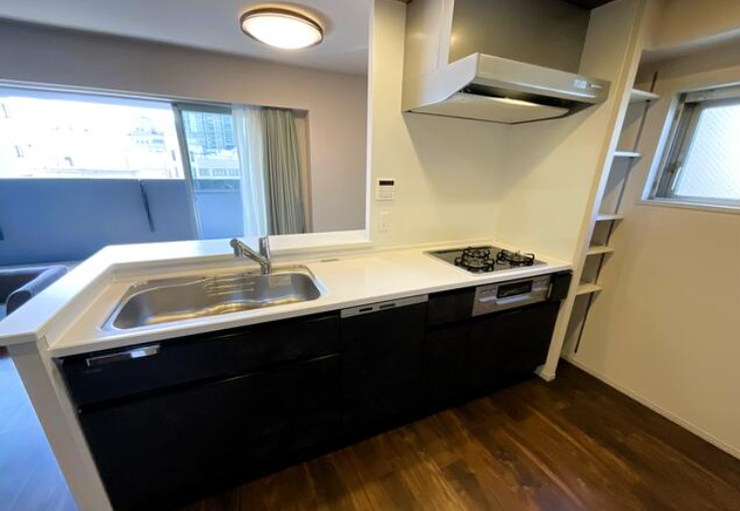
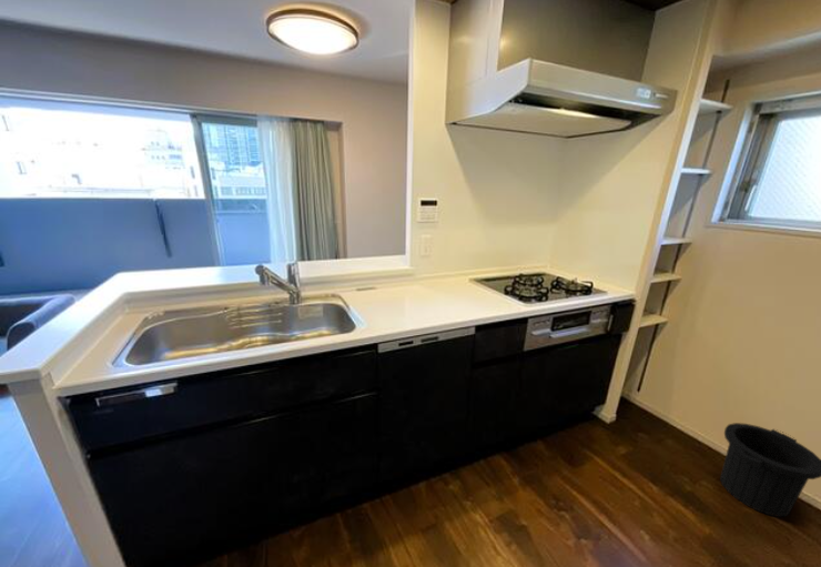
+ trash can (762, 469)
